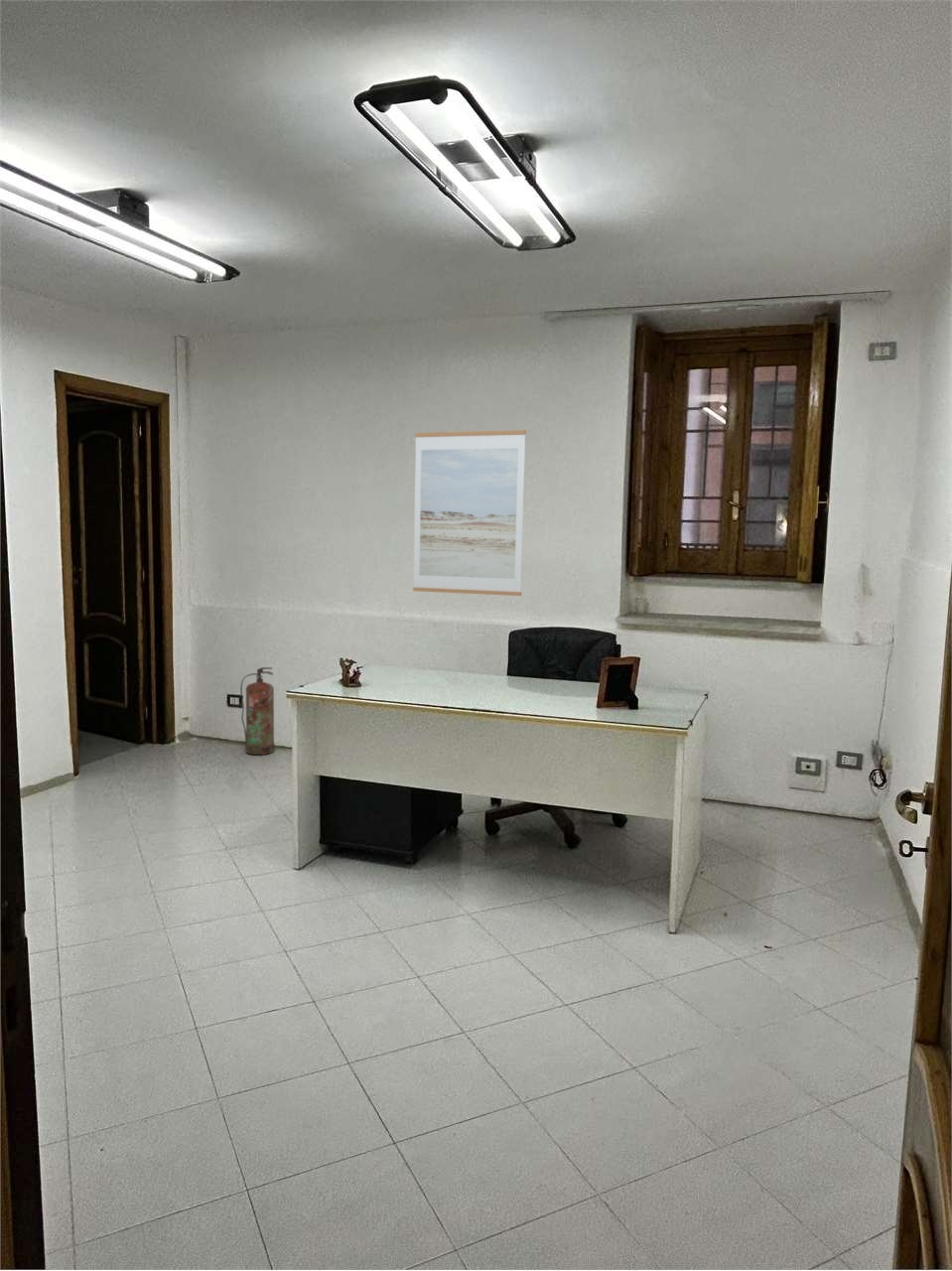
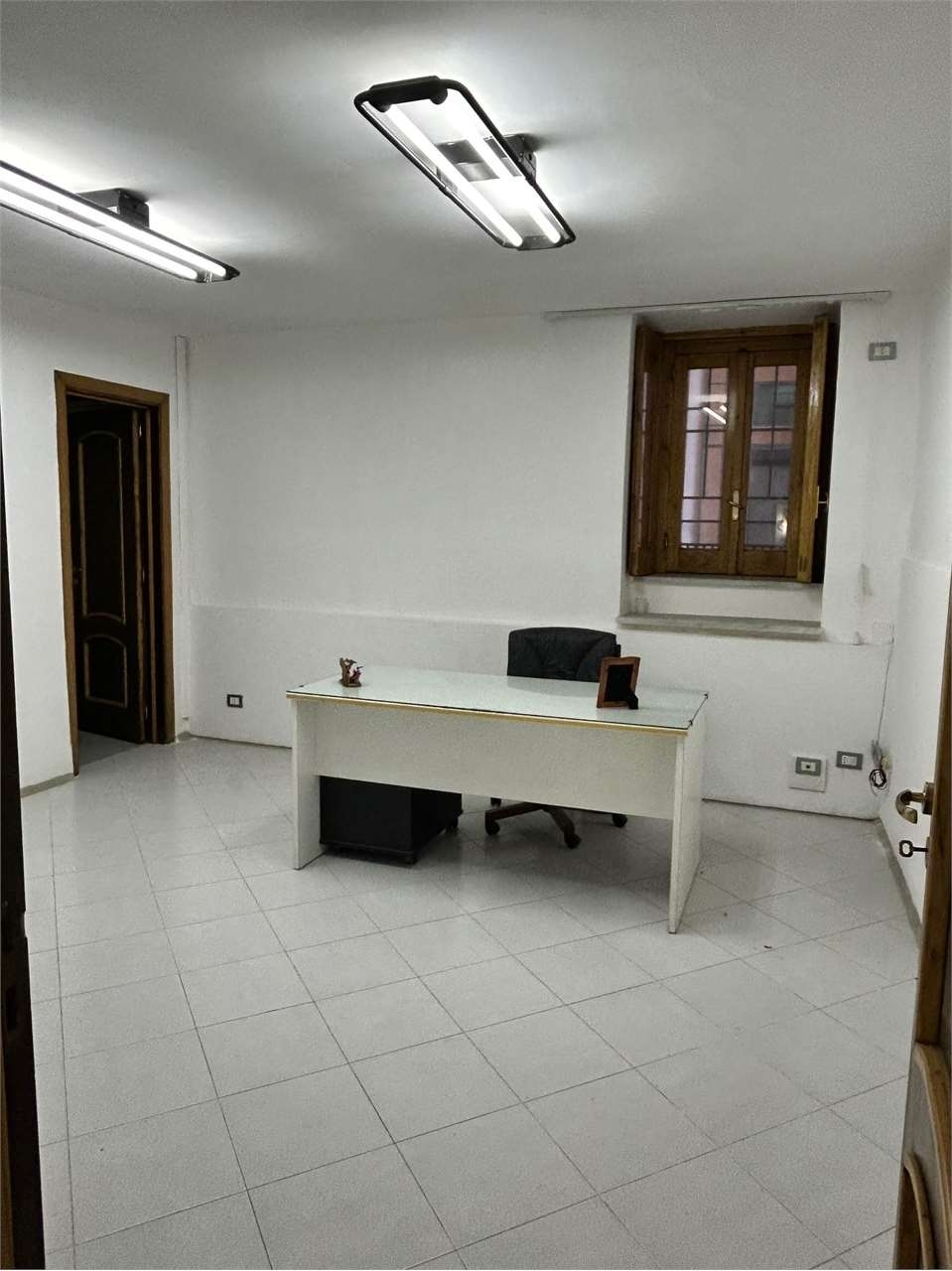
- wall art (468, 513)
- fire extinguisher (256, 709)
